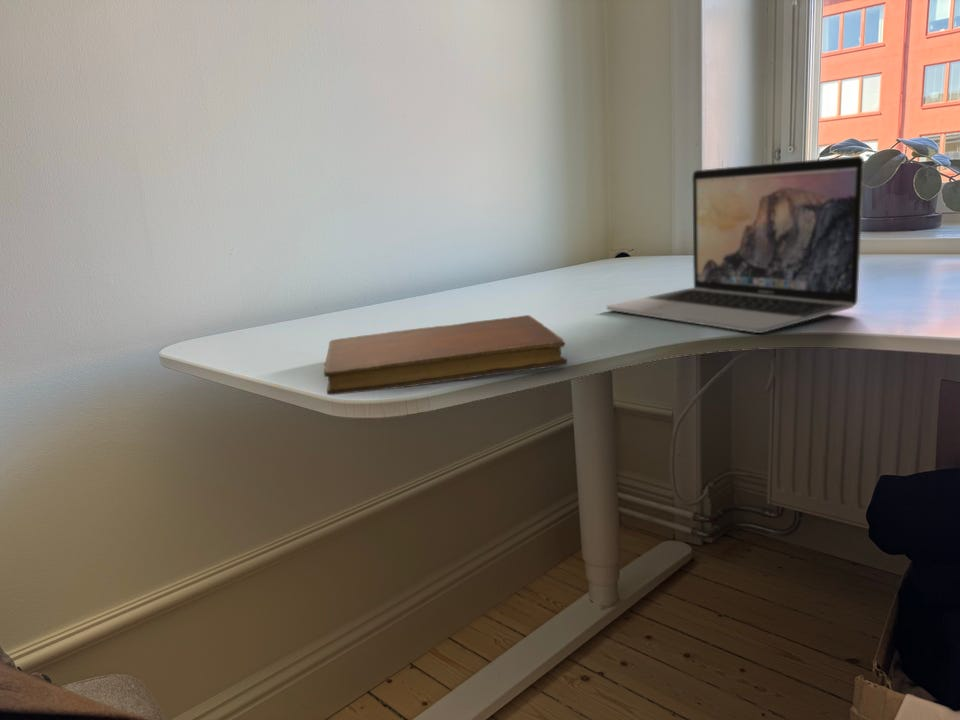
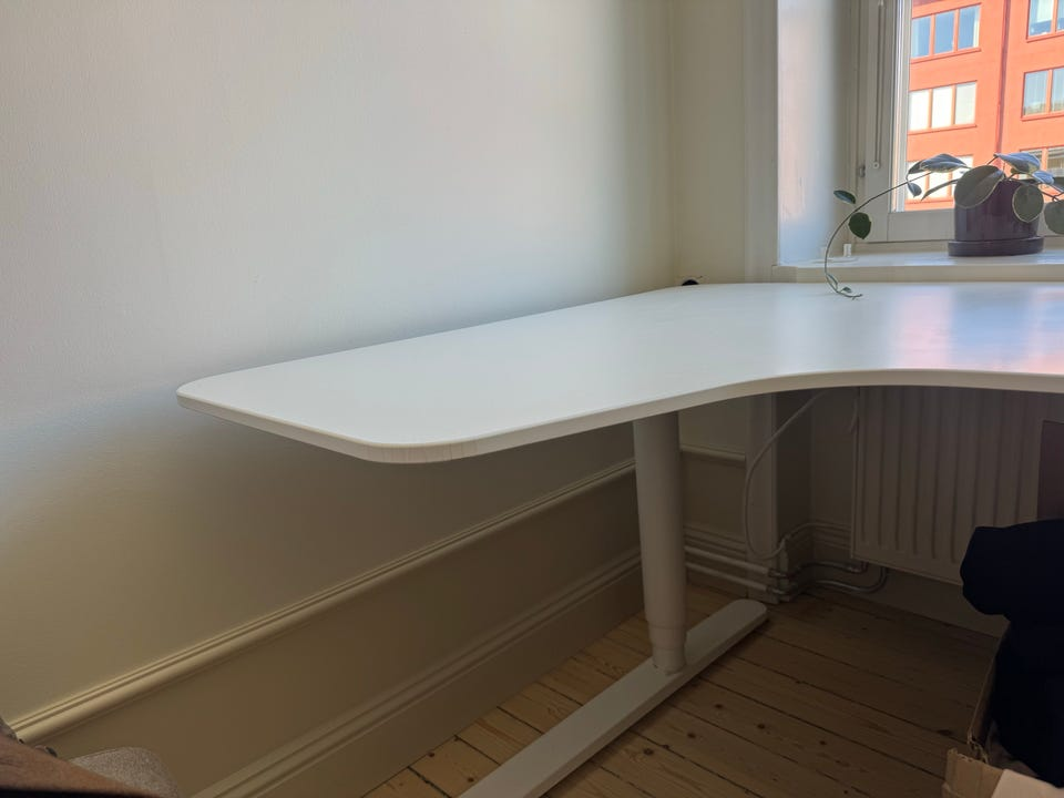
- notebook (440, 350)
- laptop (722, 241)
